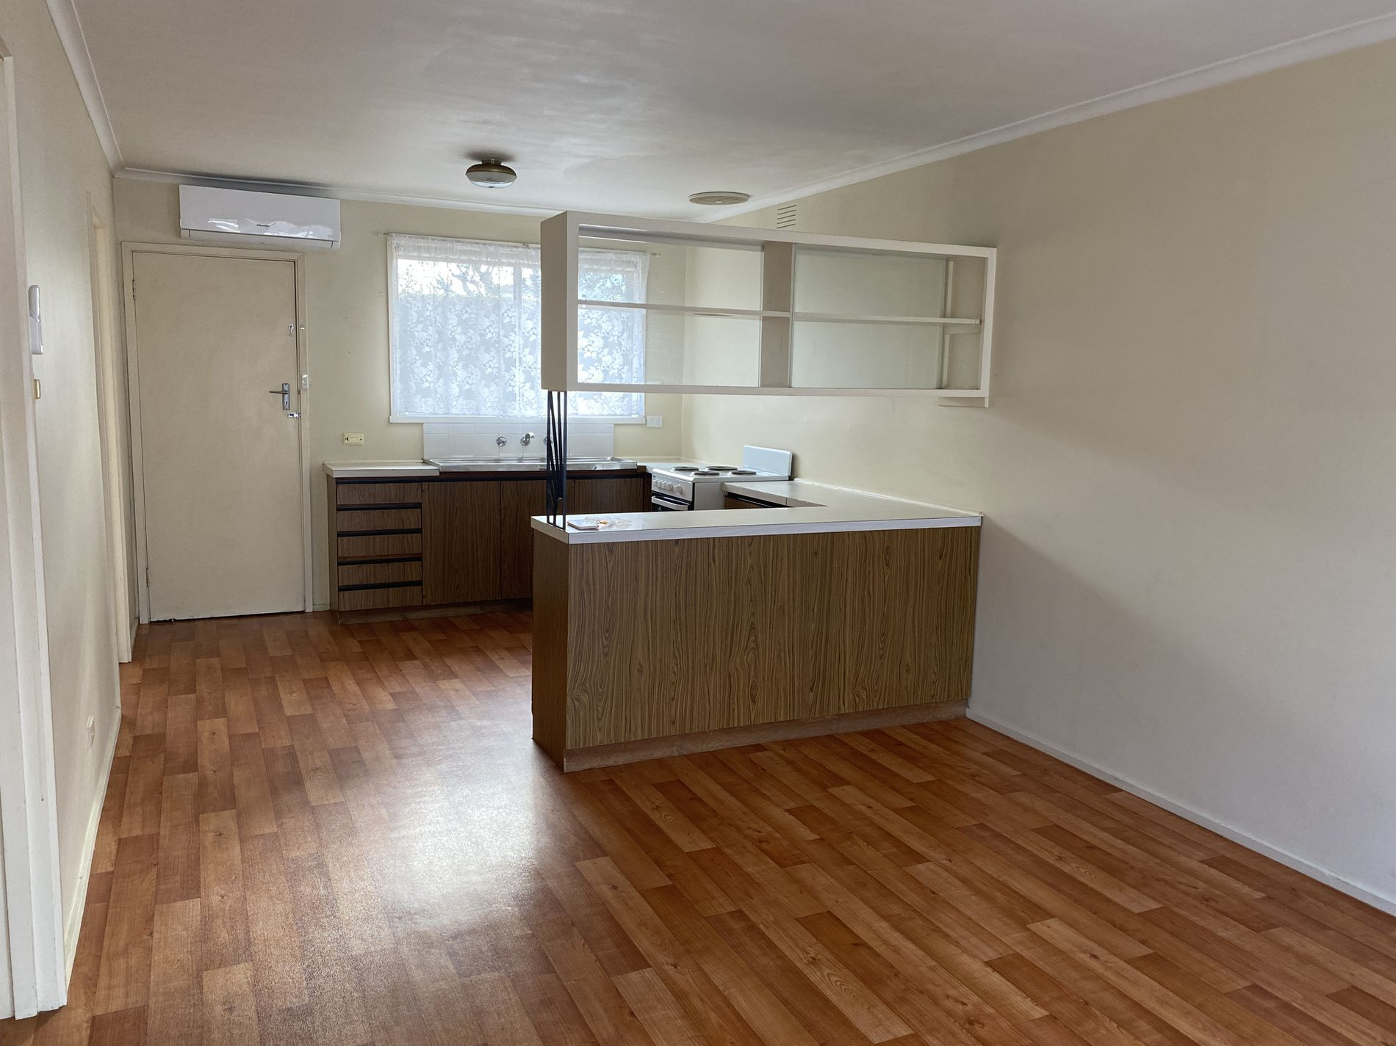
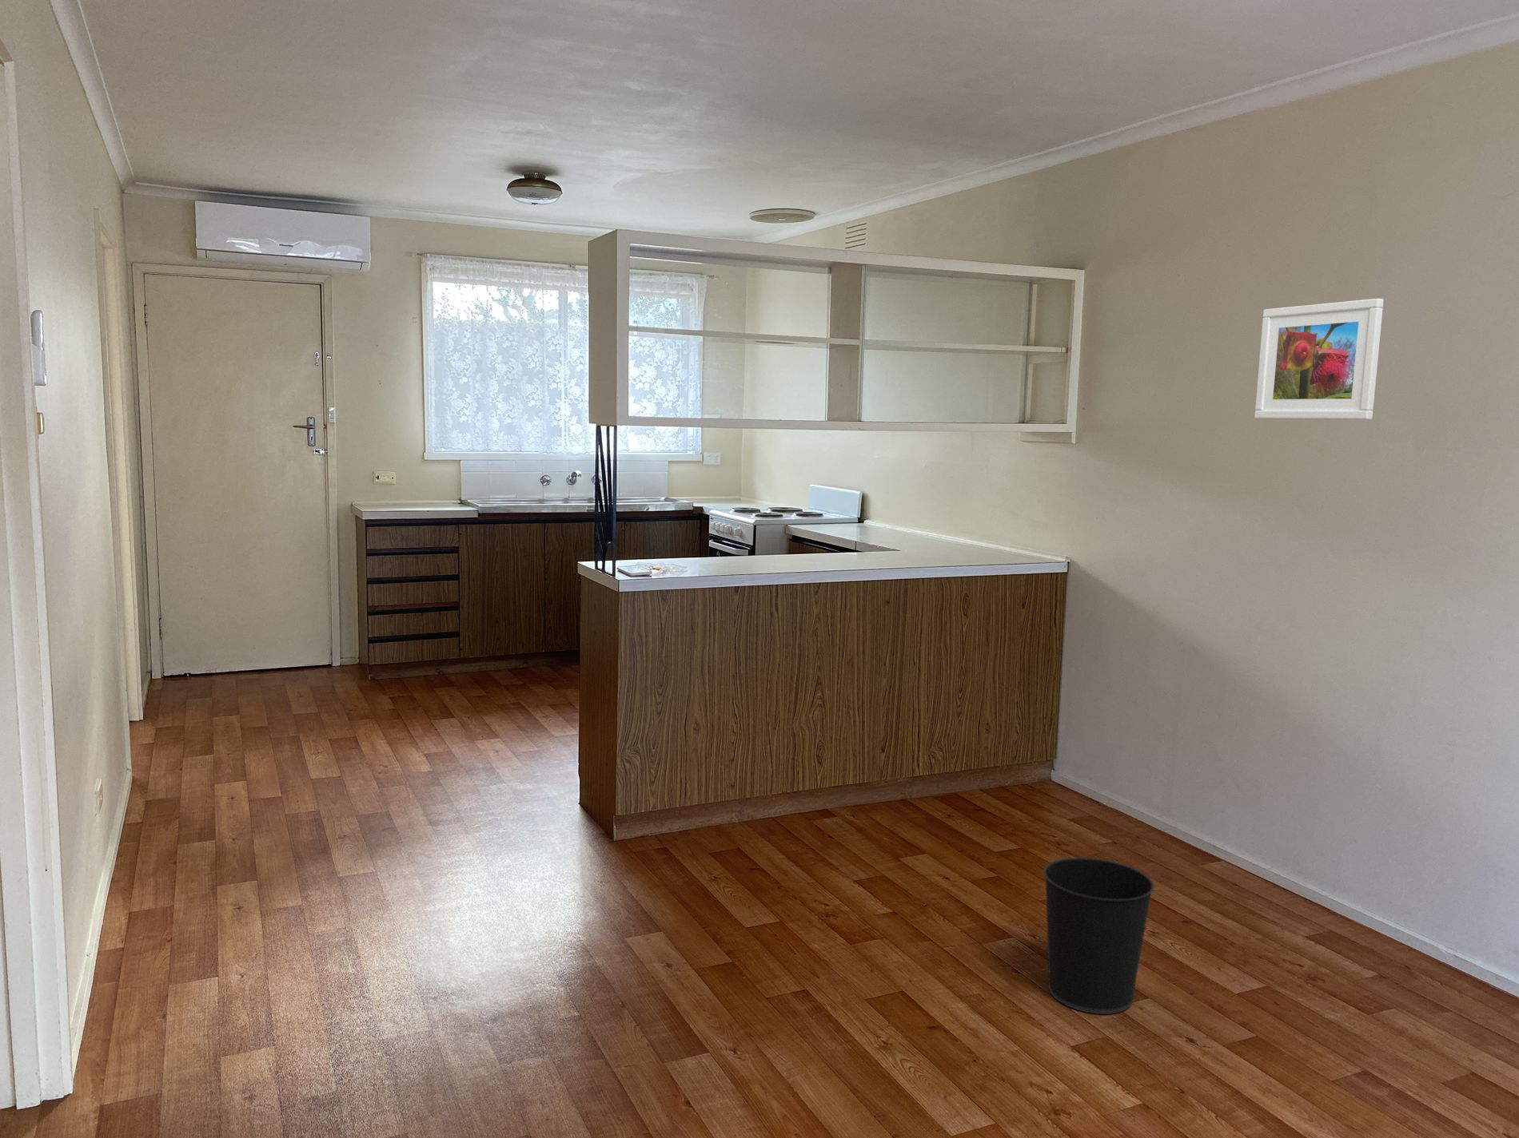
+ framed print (1316, 362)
+ wastebasket (1093, 935)
